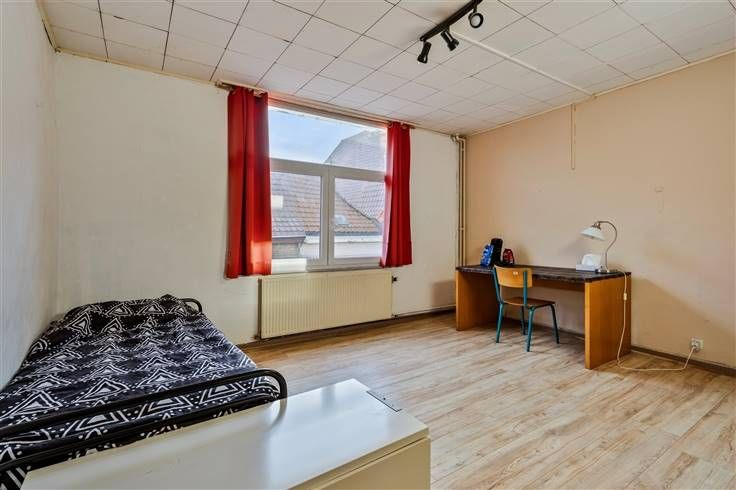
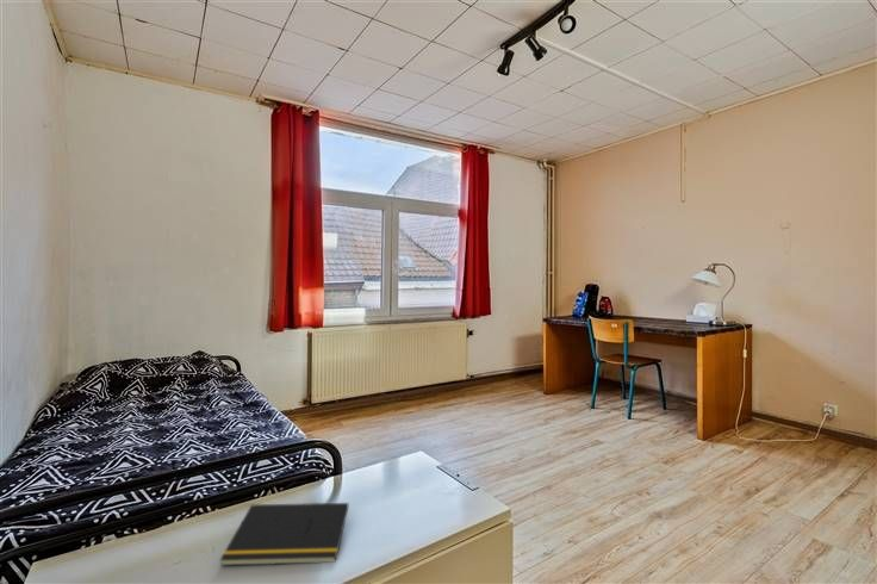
+ notepad (290, 530)
